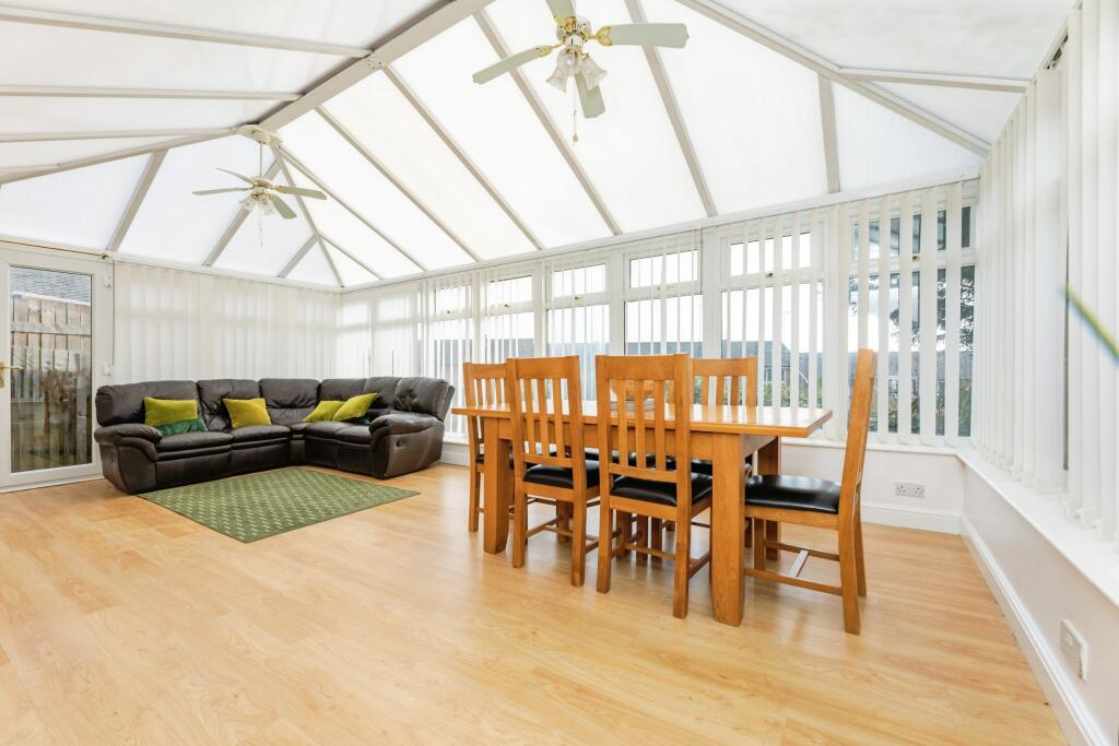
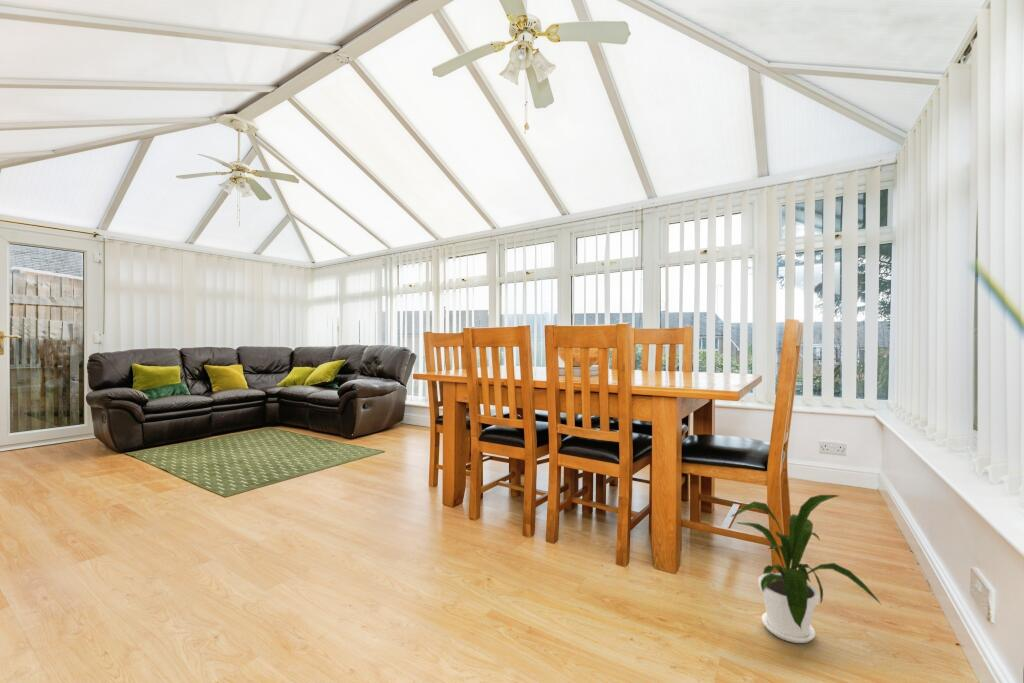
+ house plant (790, 561)
